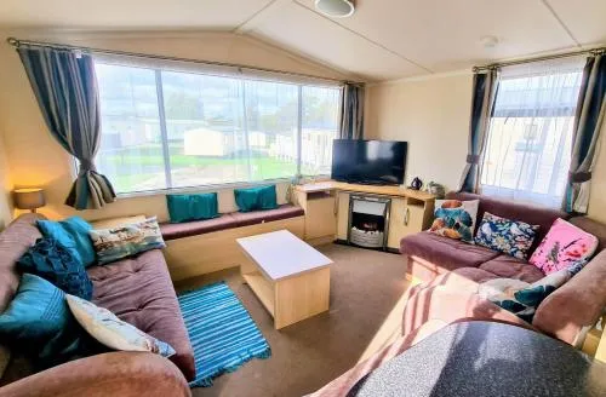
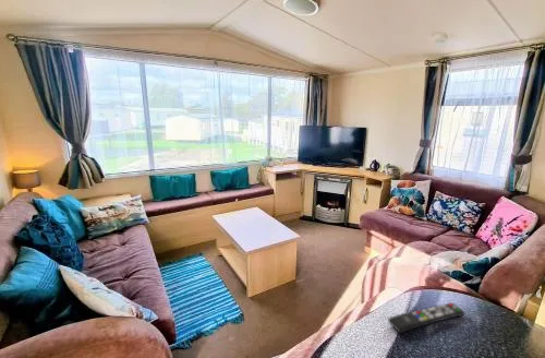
+ remote control (427, 317)
